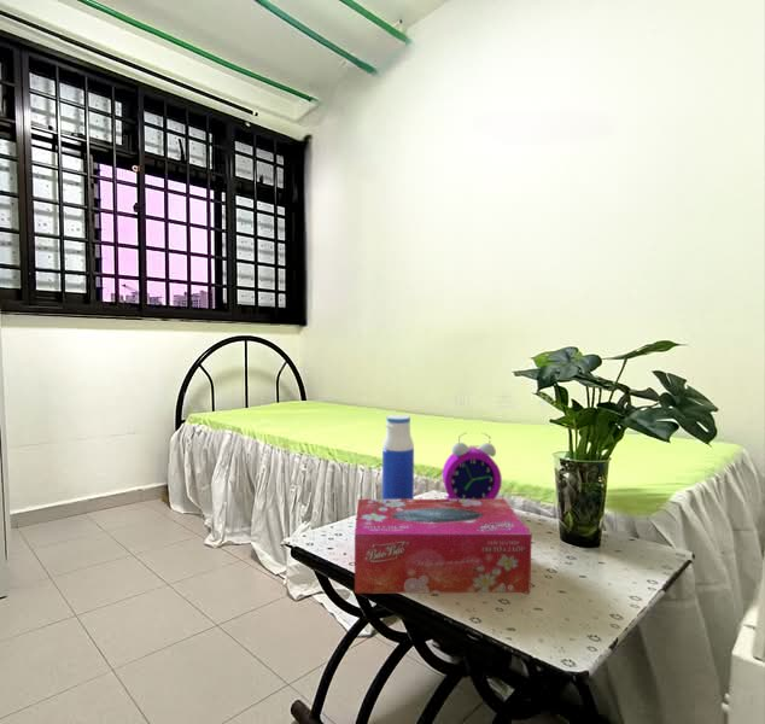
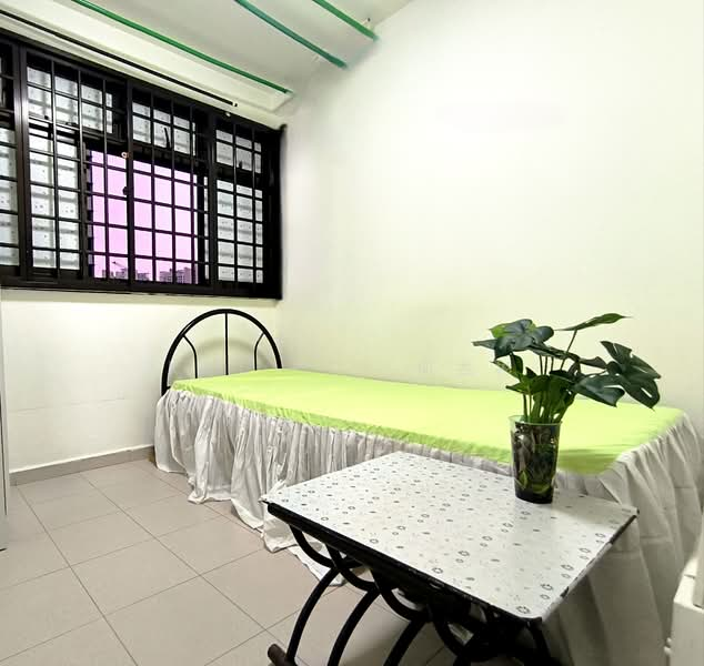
- tissue box (436, 542)
- alarm clock (472, 471)
- water bottle (397, 471)
